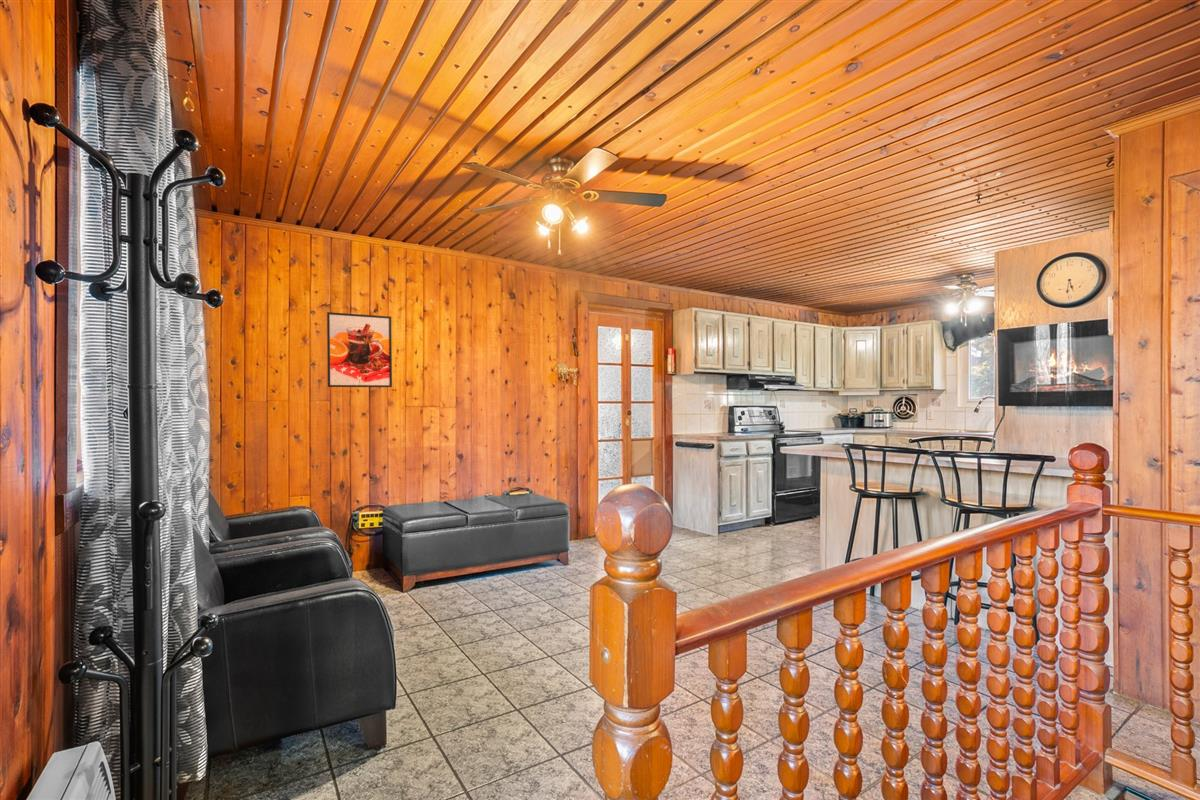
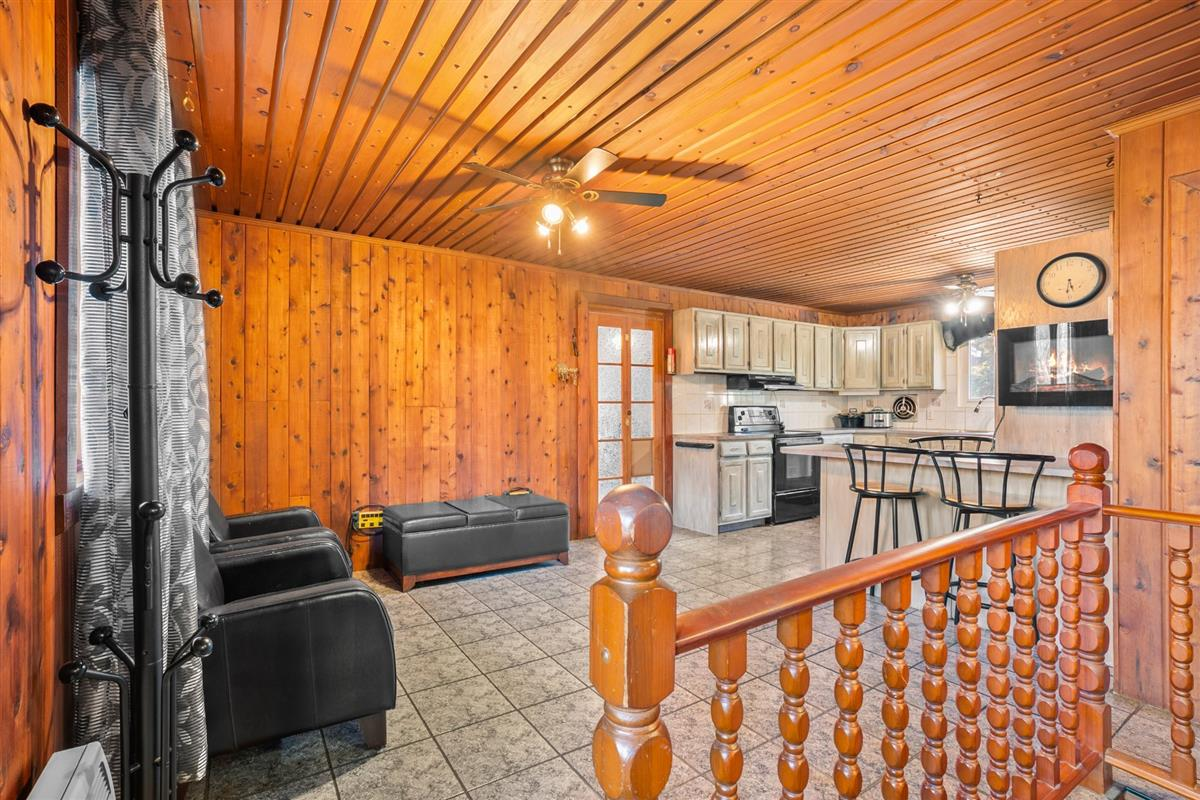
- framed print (360, 350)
